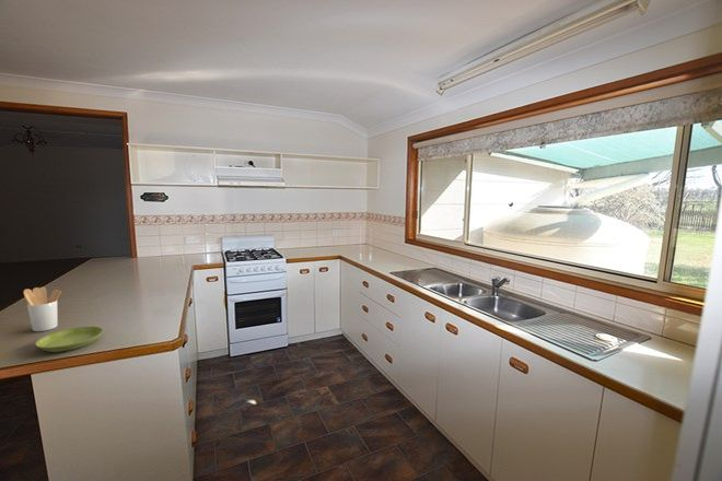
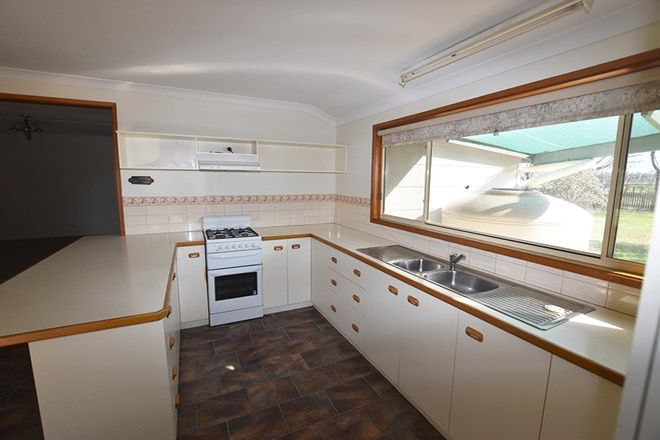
- utensil holder (40, 307)
- saucer (71, 339)
